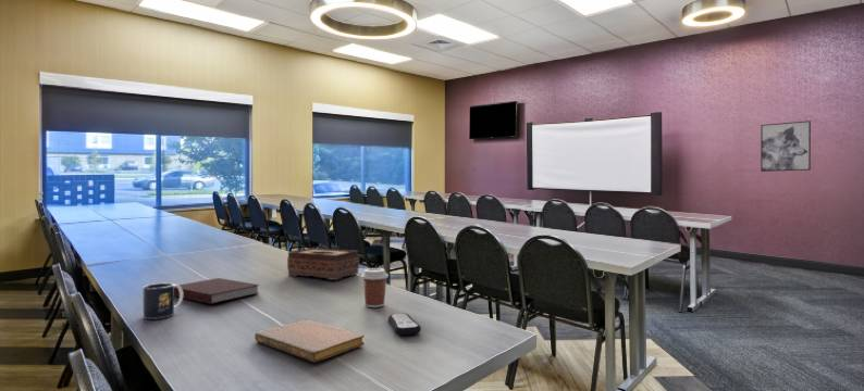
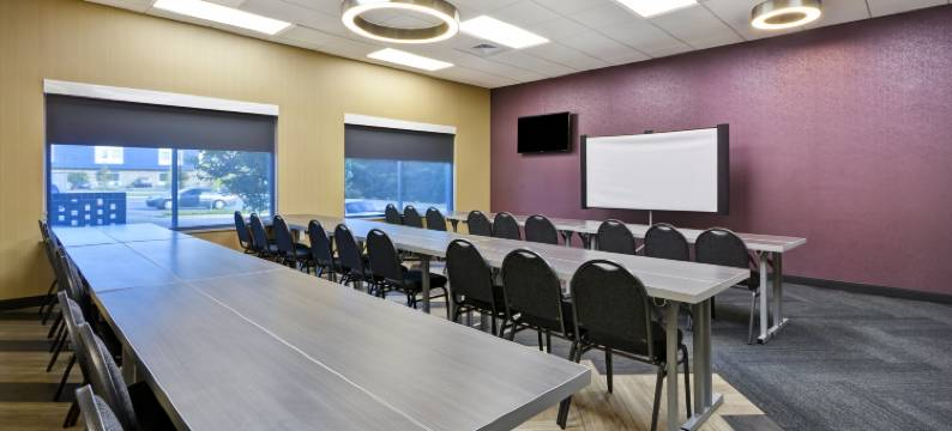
- tissue box (323, 263)
- notebook (214, 289)
- remote control (403, 323)
- wall art (785, 147)
- notebook (309, 338)
- mug (164, 299)
- coffee cup (374, 287)
